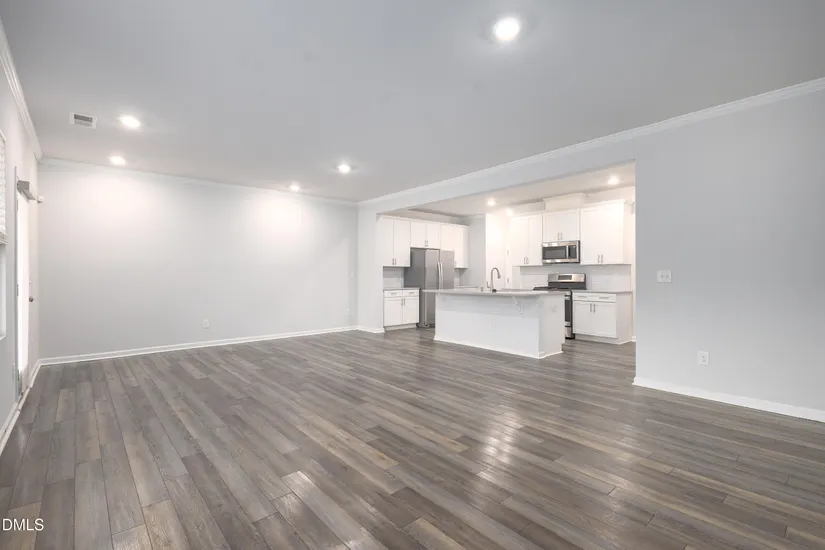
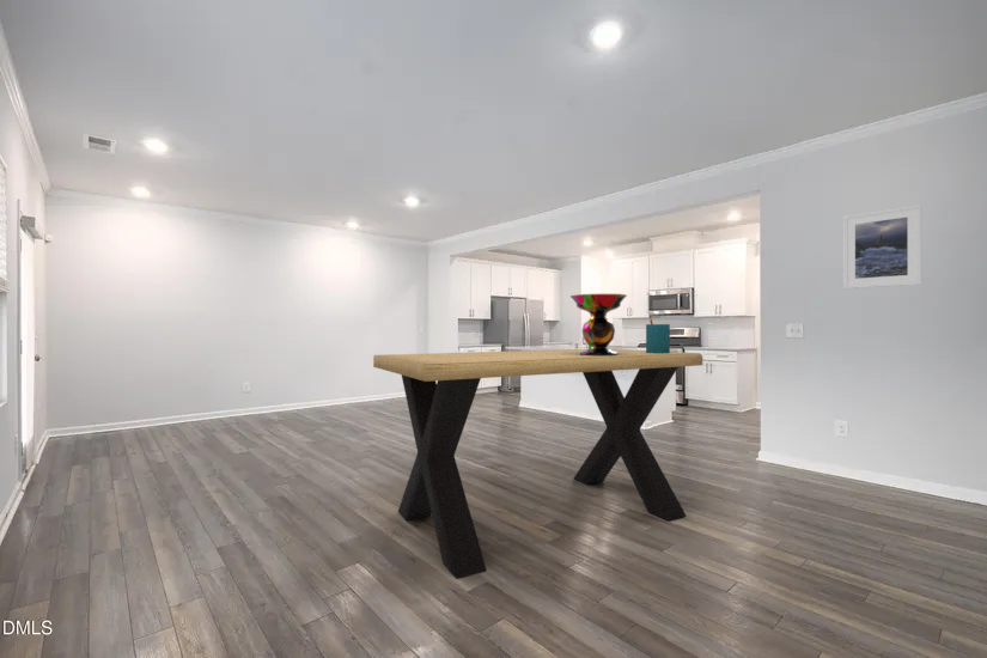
+ decorative bowl (598, 324)
+ dining table (532, 374)
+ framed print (881, 249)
